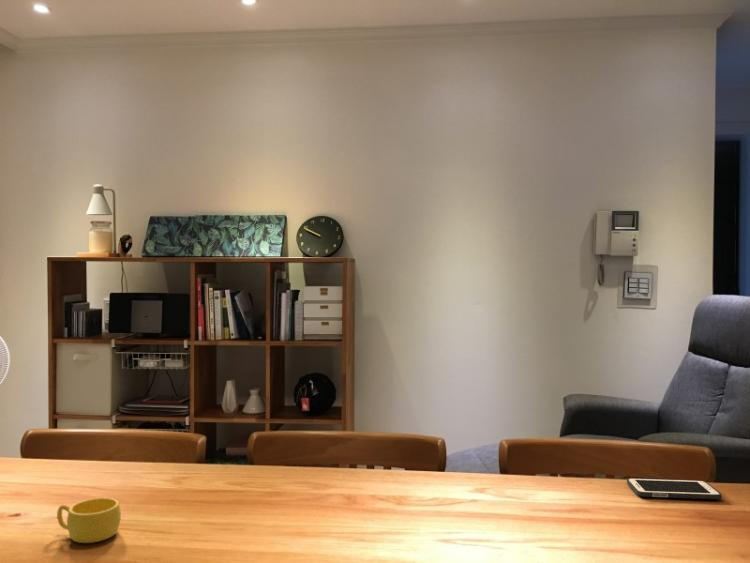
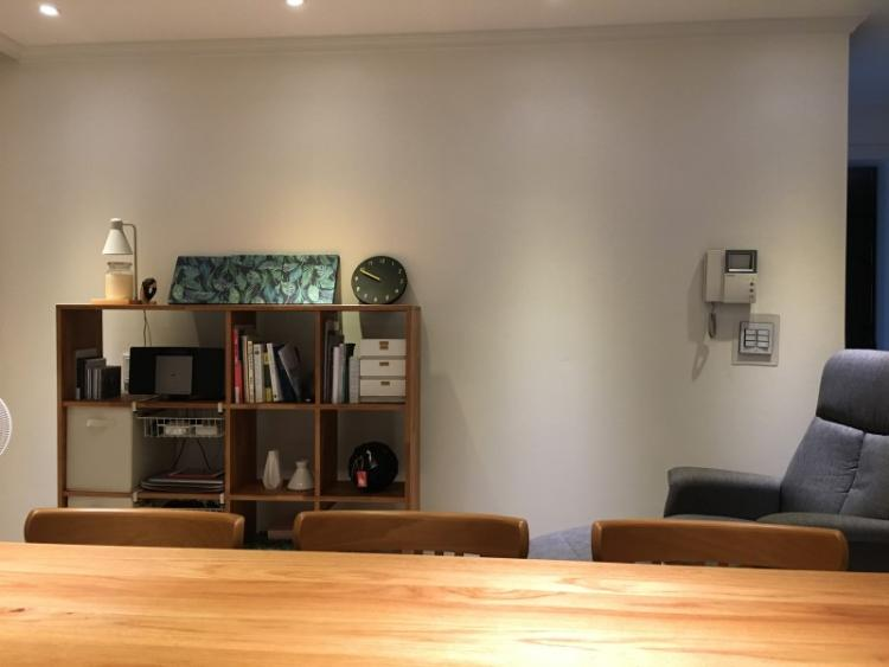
- cell phone (672, 488)
- cup (87, 520)
